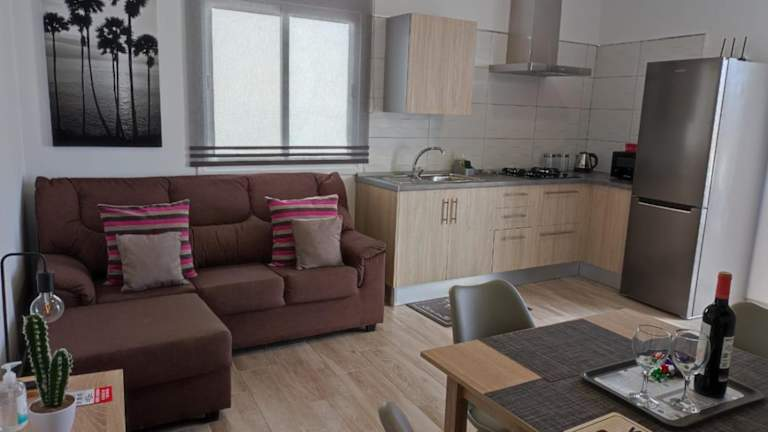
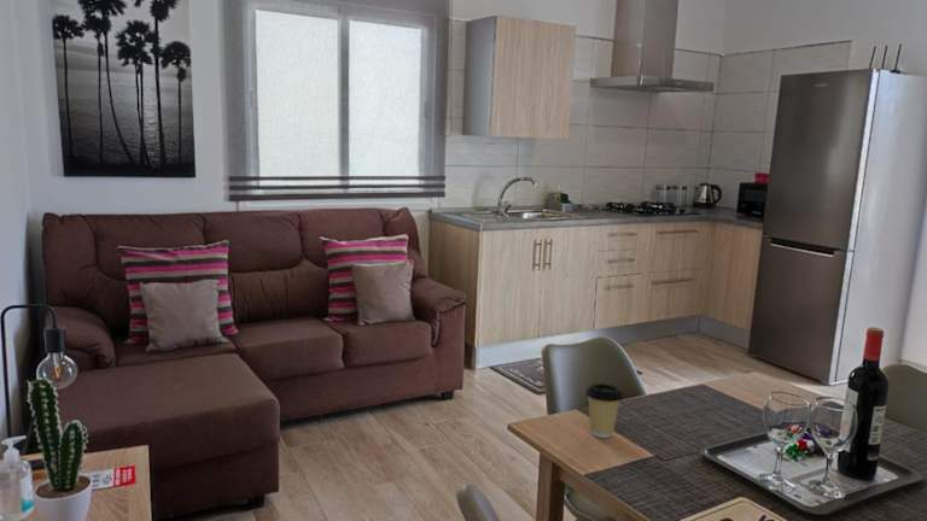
+ coffee cup (602, 410)
